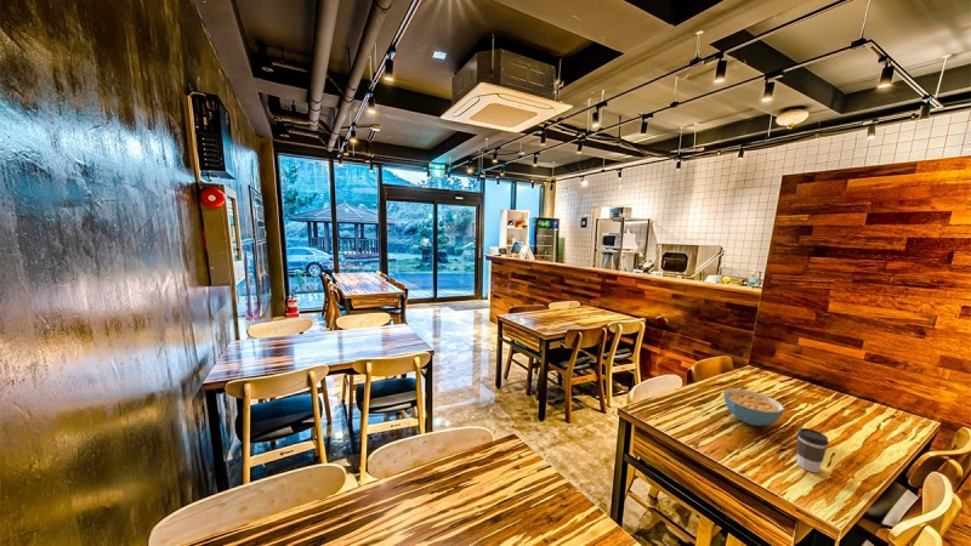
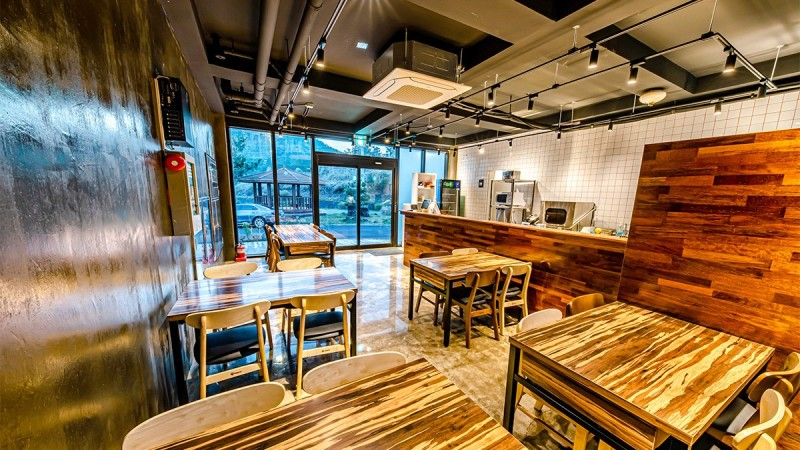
- cereal bowl (750, 410)
- coffee cup (810, 450)
